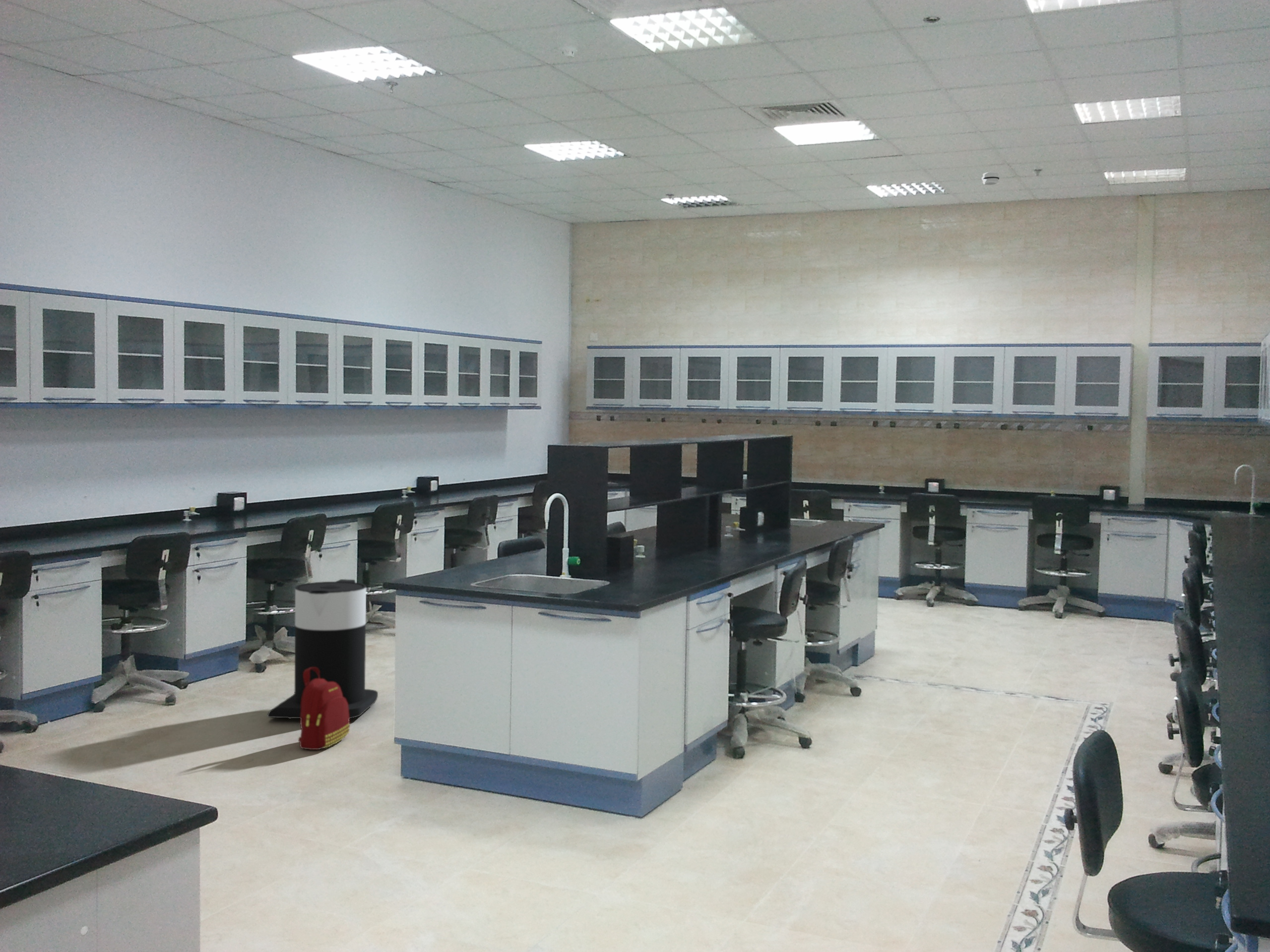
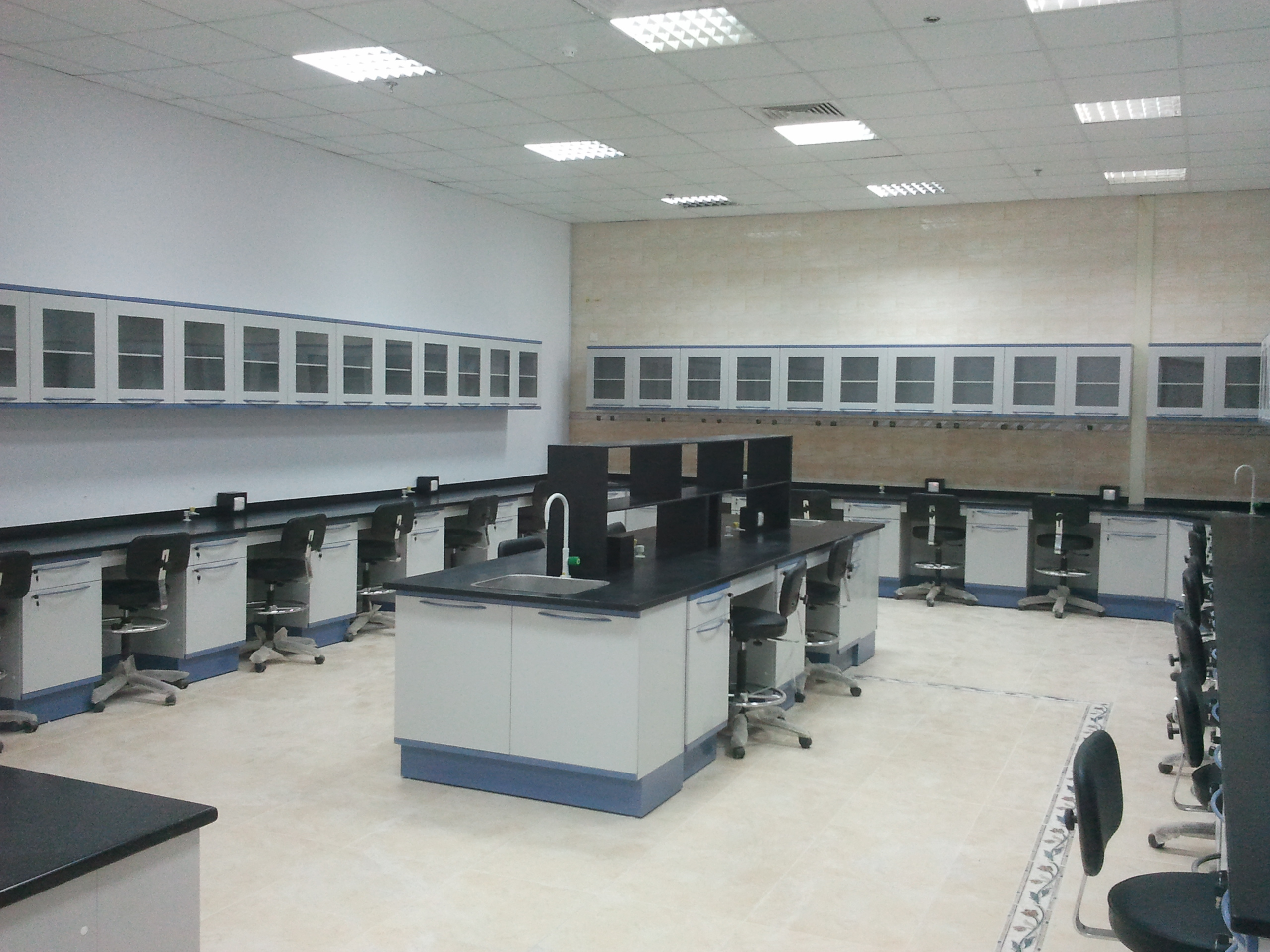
- backpack (323, 706)
- smoke detector (990, 178)
- trash can (328, 647)
